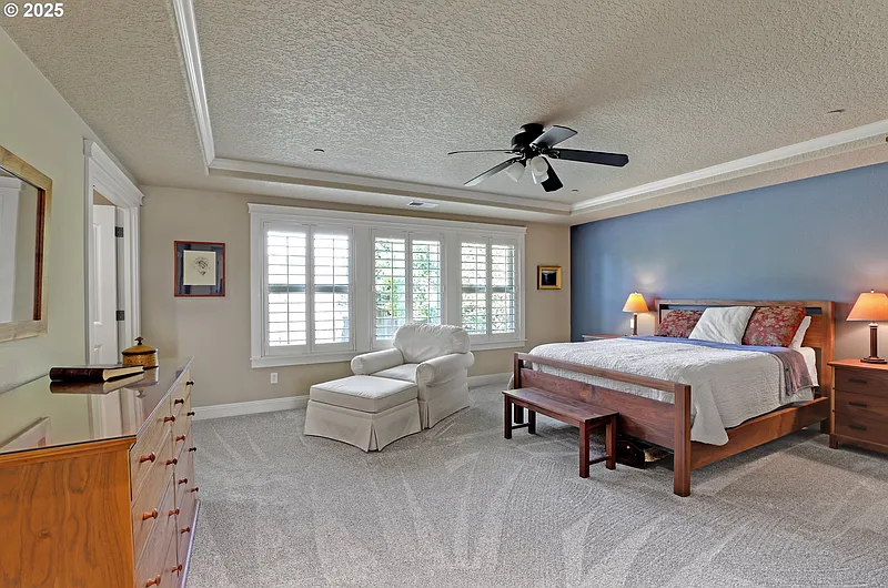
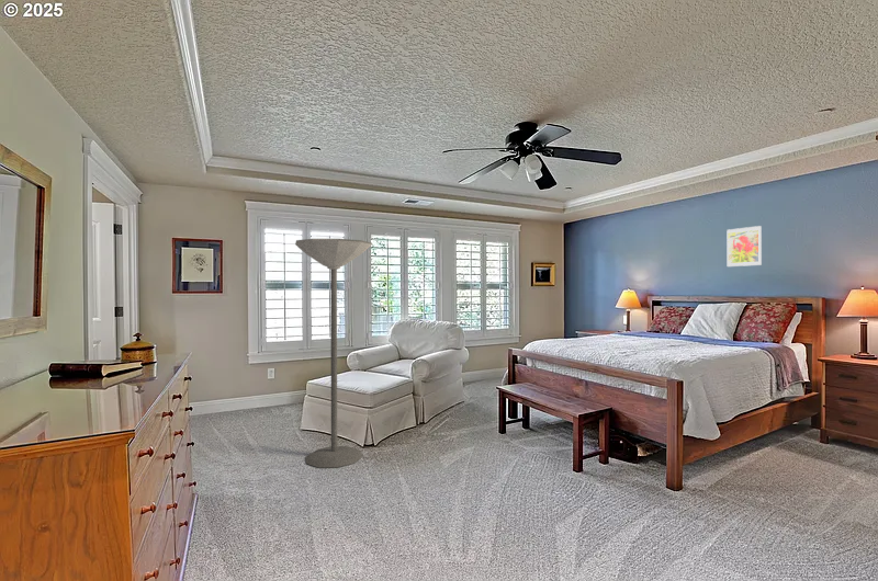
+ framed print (743, 247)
+ floor lamp (334, 350)
